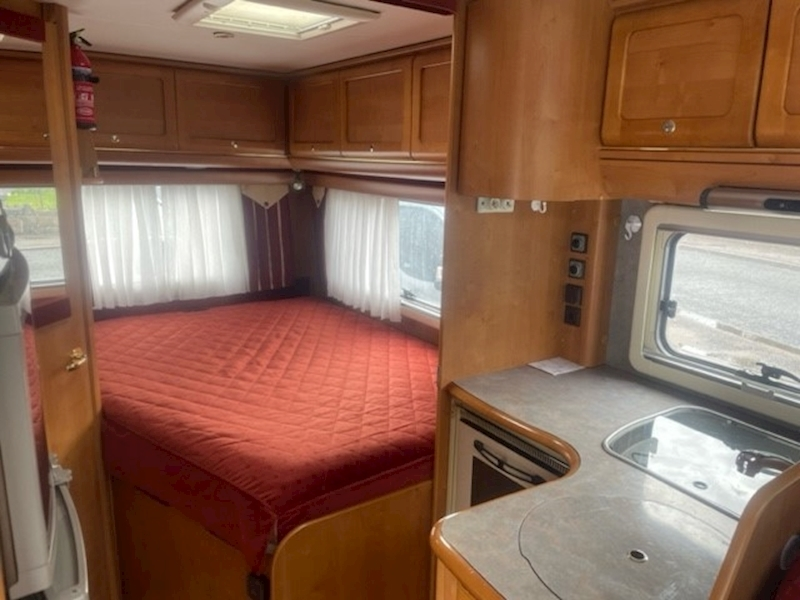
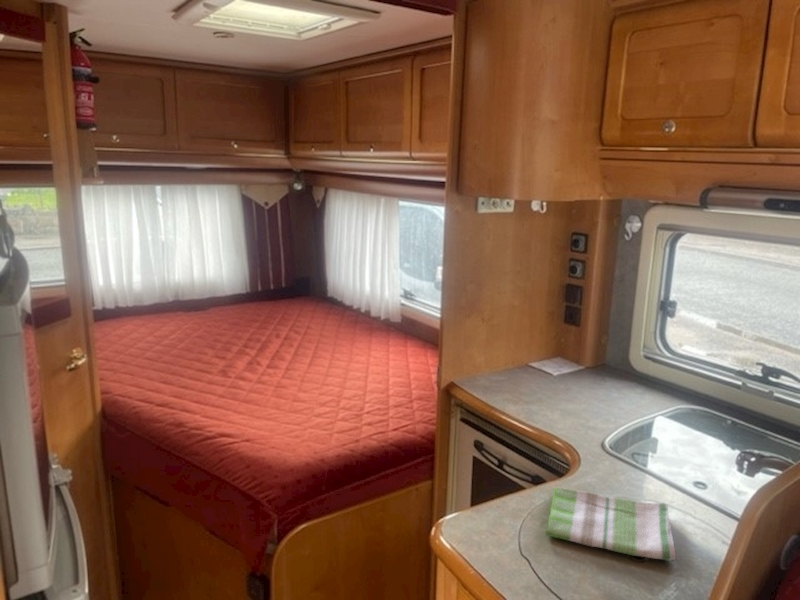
+ dish towel (609, 519)
